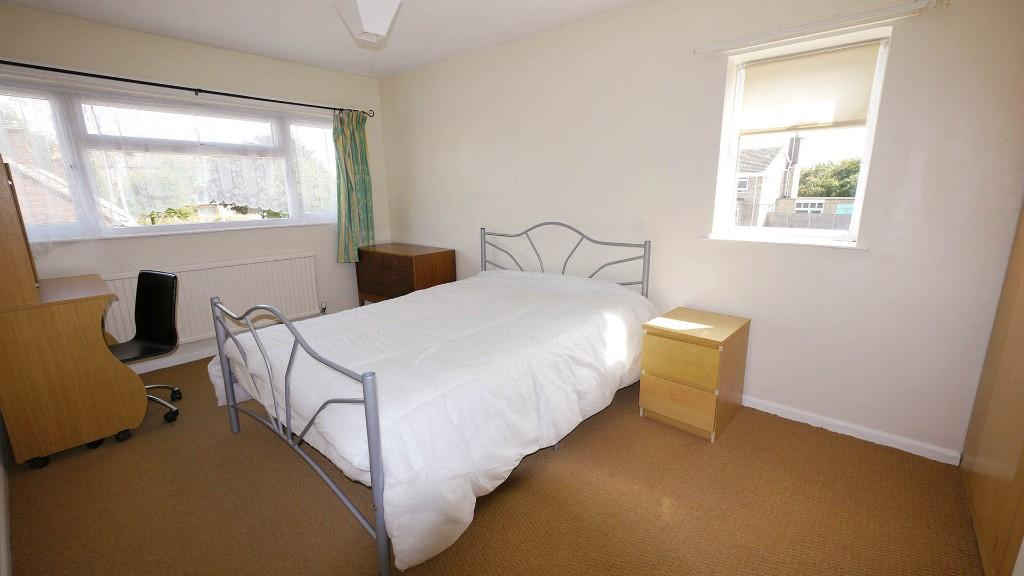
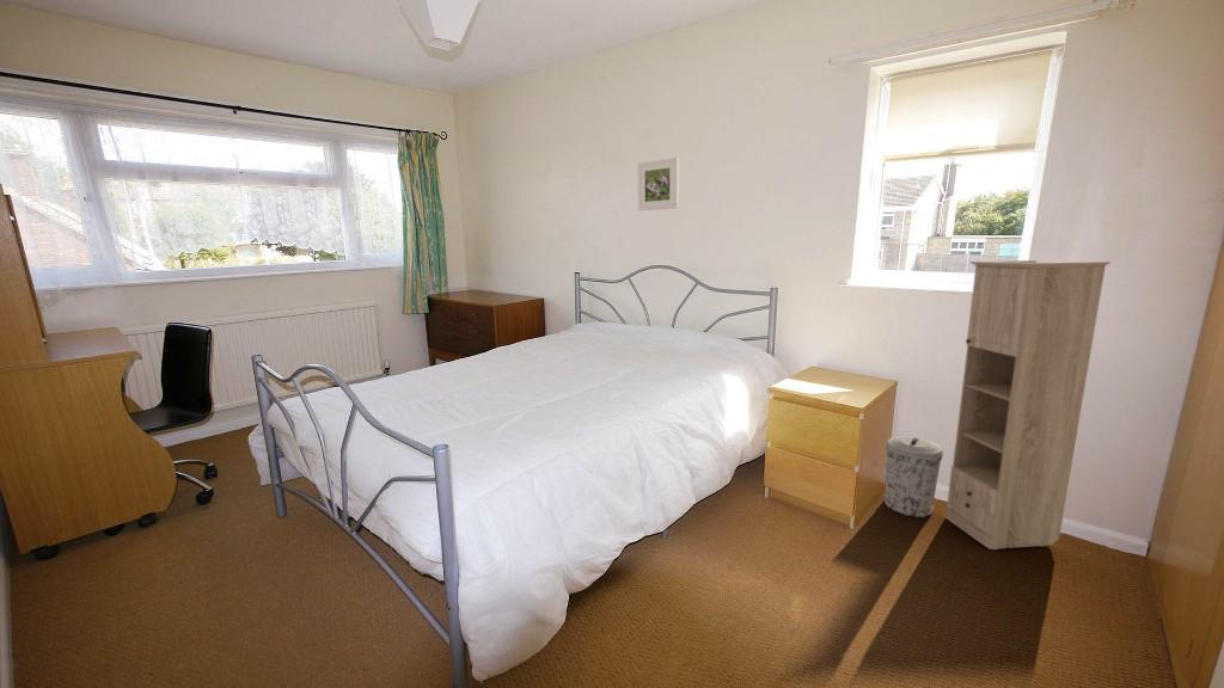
+ storage cabinet (1016, 403)
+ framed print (657, 185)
+ trash can (911, 473)
